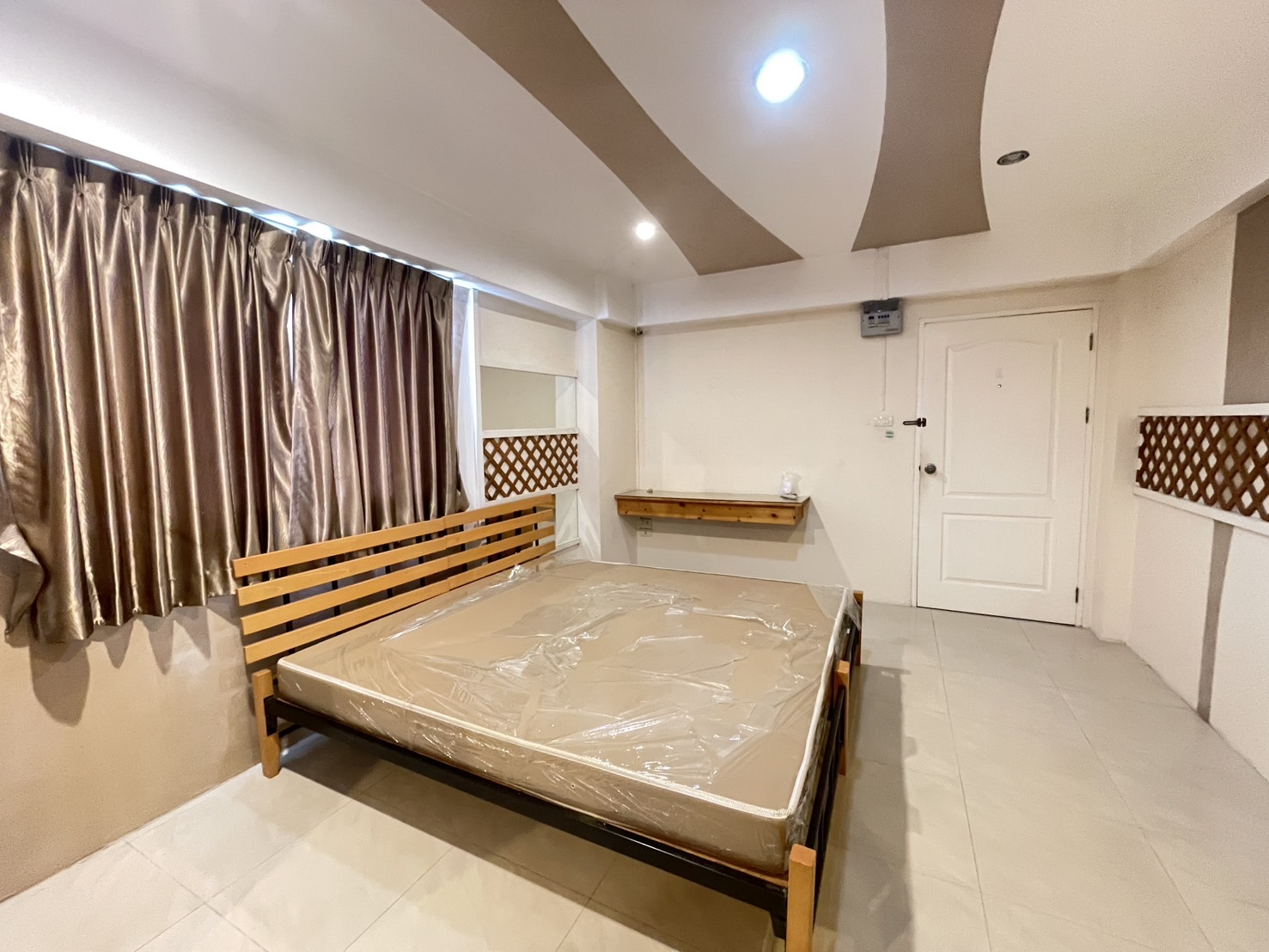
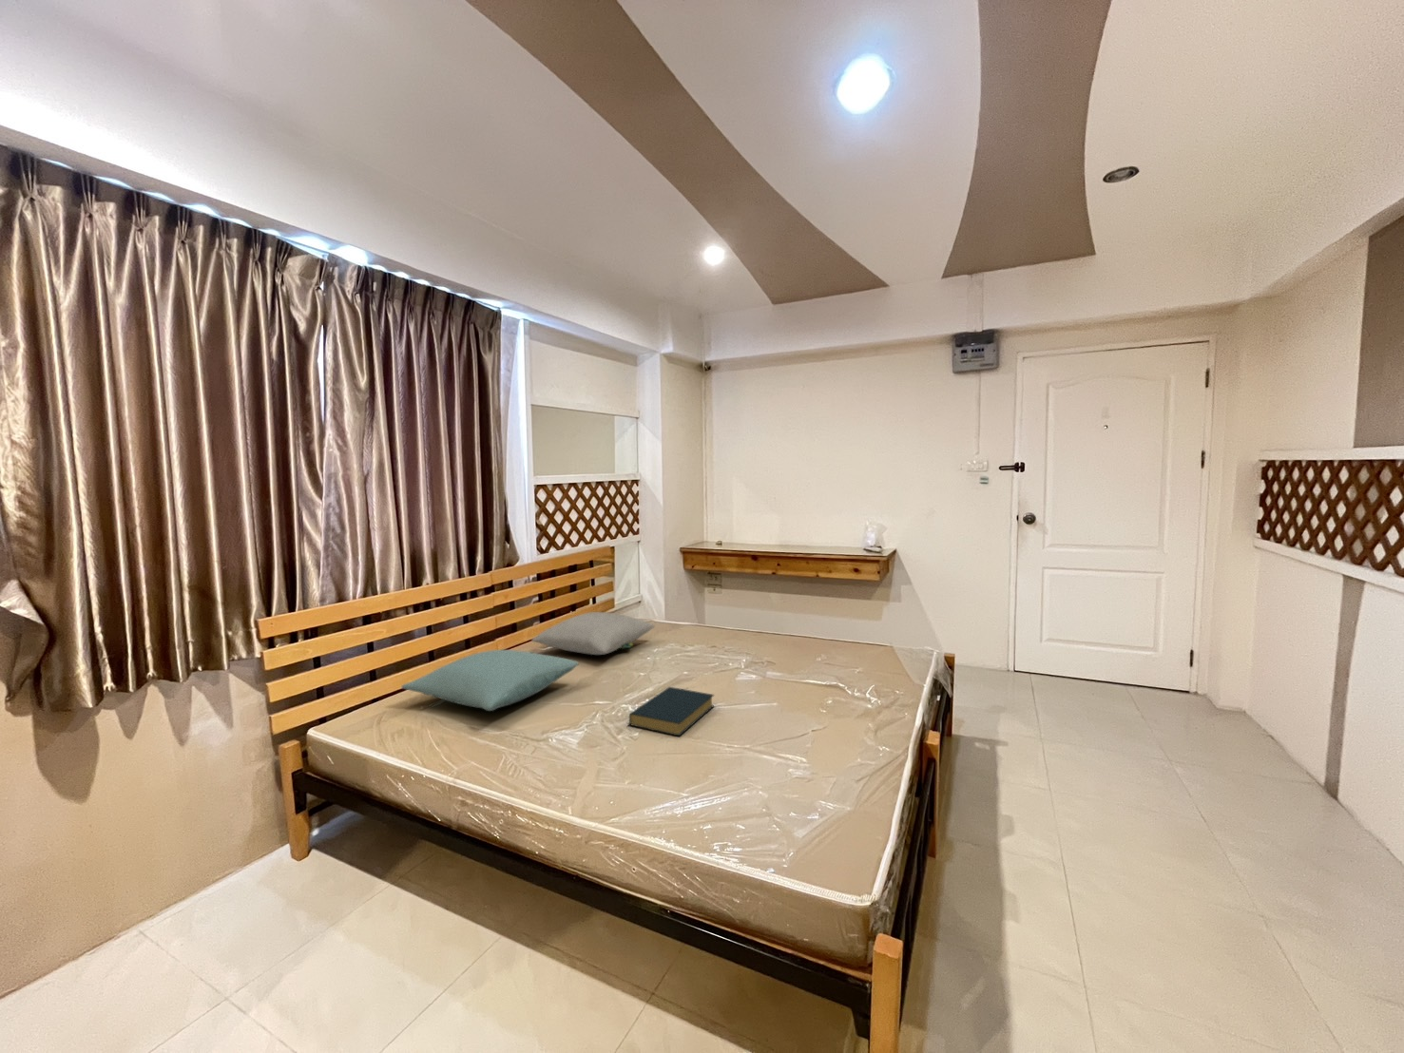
+ hardback book (673, 709)
+ pillow (595, 632)
+ pillow (493, 676)
